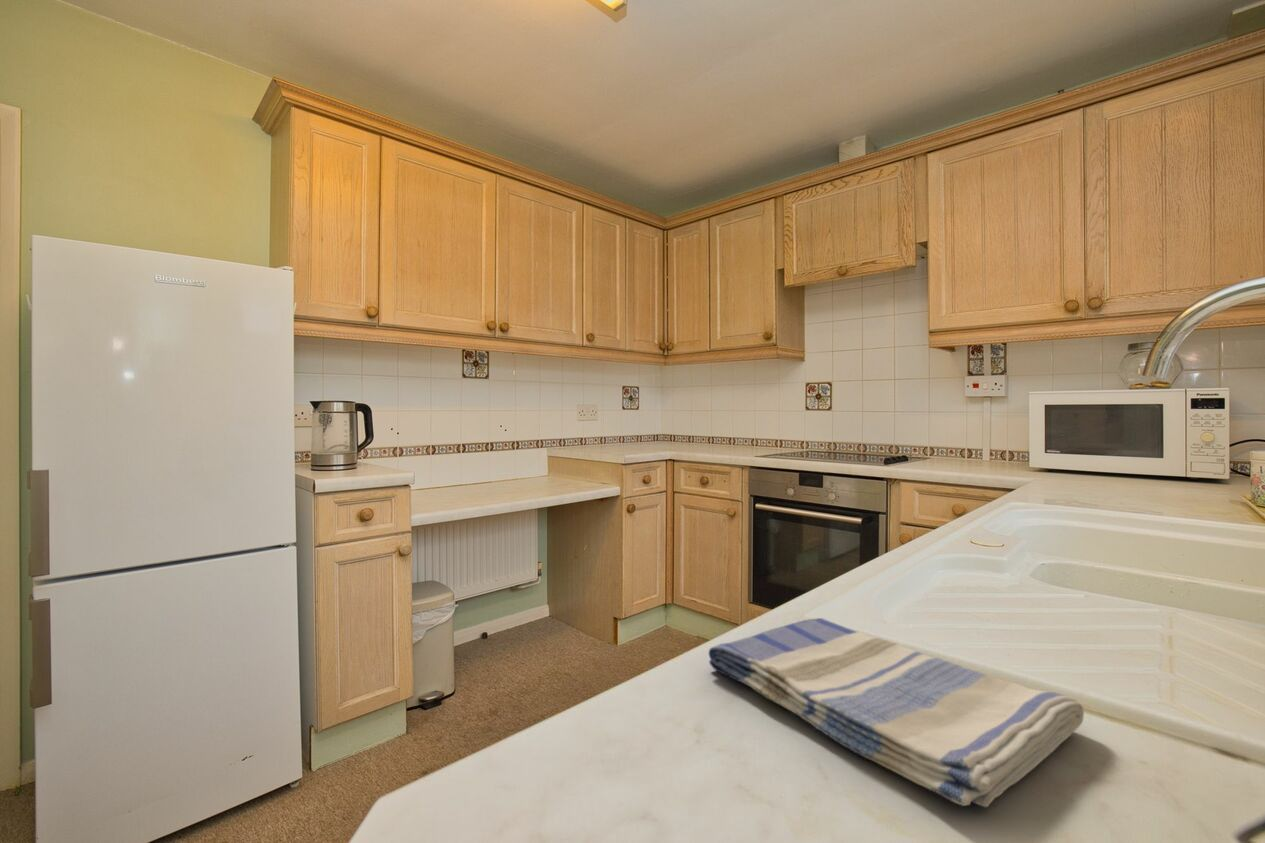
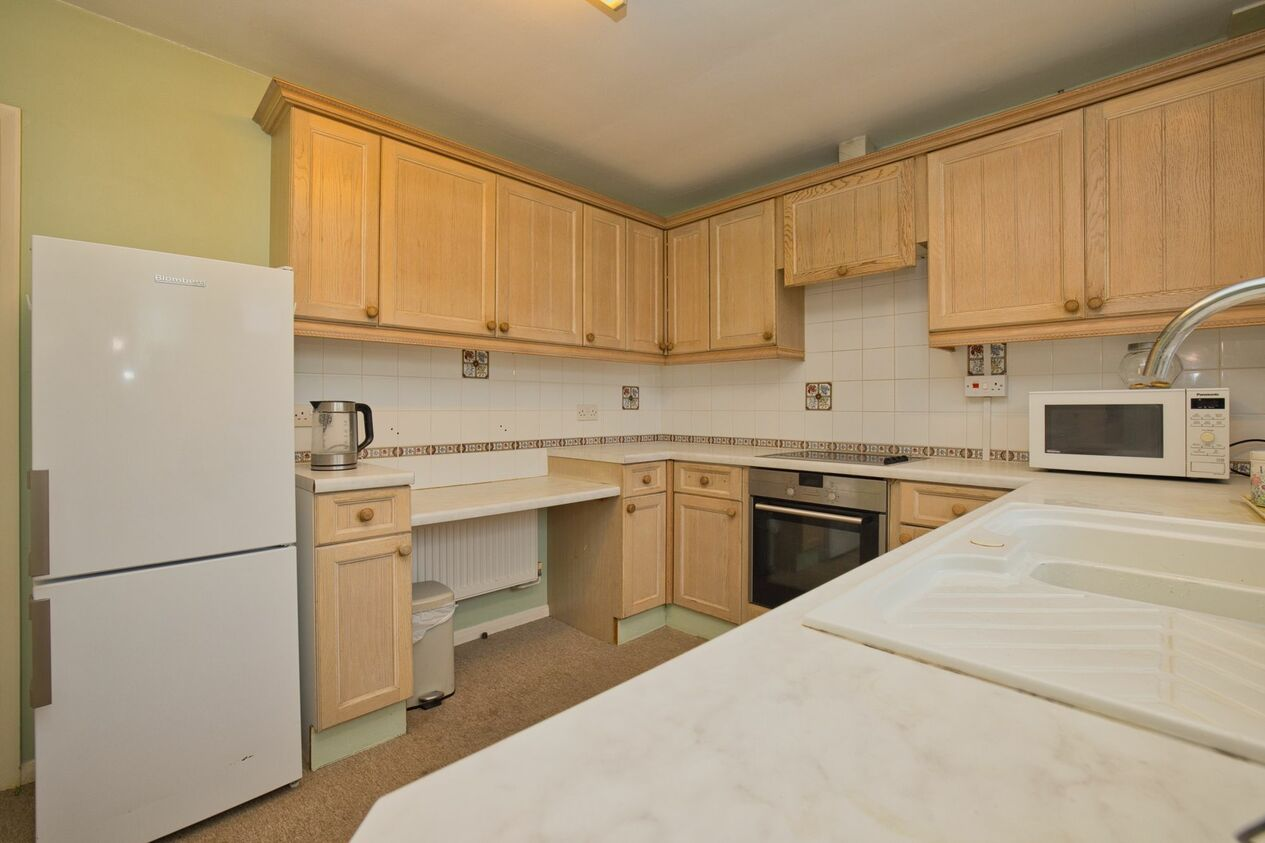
- dish towel (876, 680)
